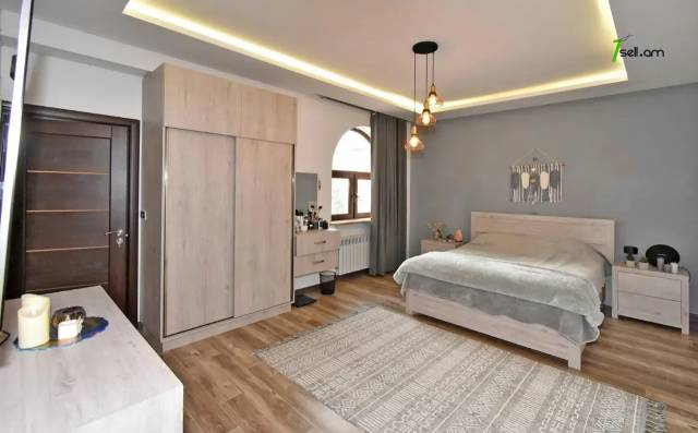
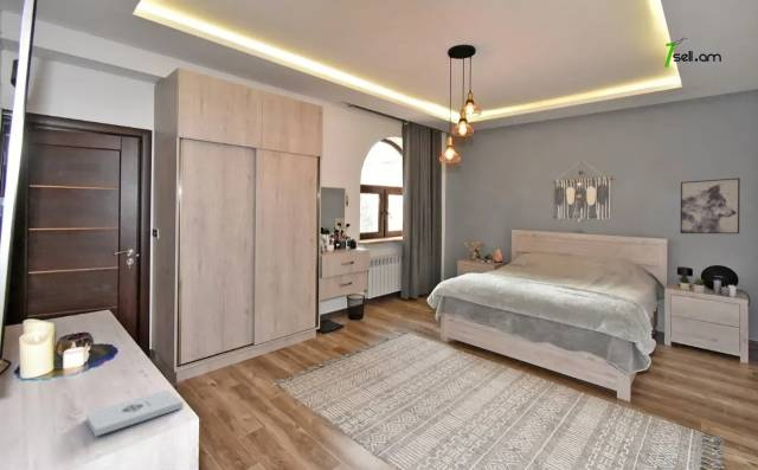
+ notepad (135, 410)
+ wall art (708, 206)
